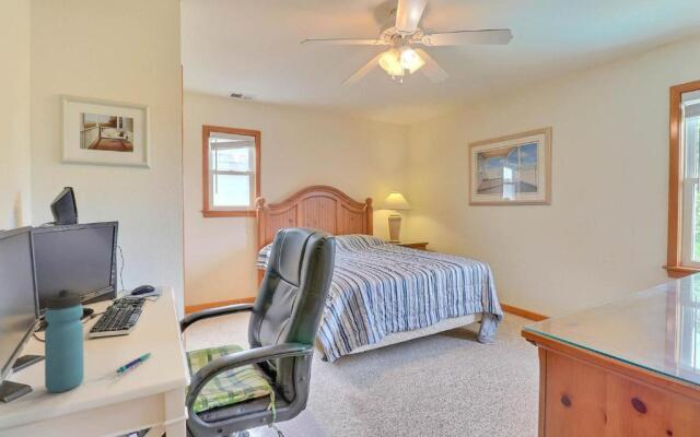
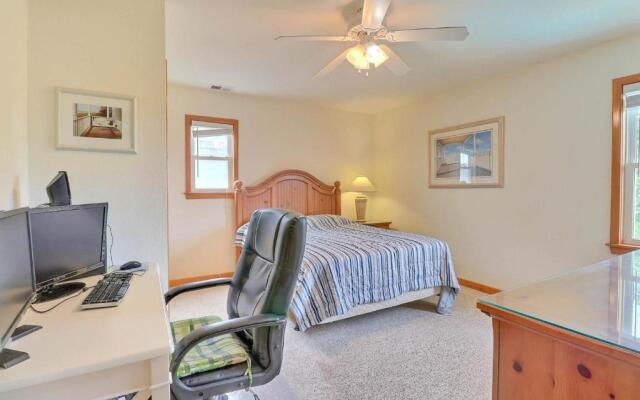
- water bottle (65, 338)
- pen (136, 361)
